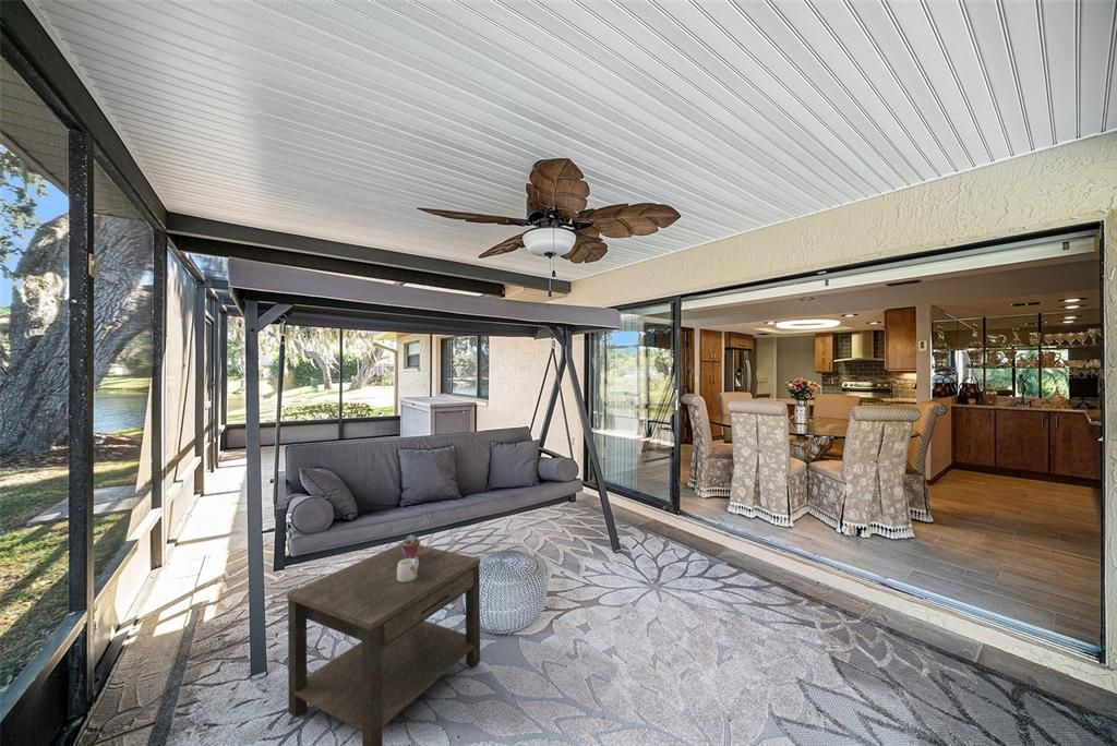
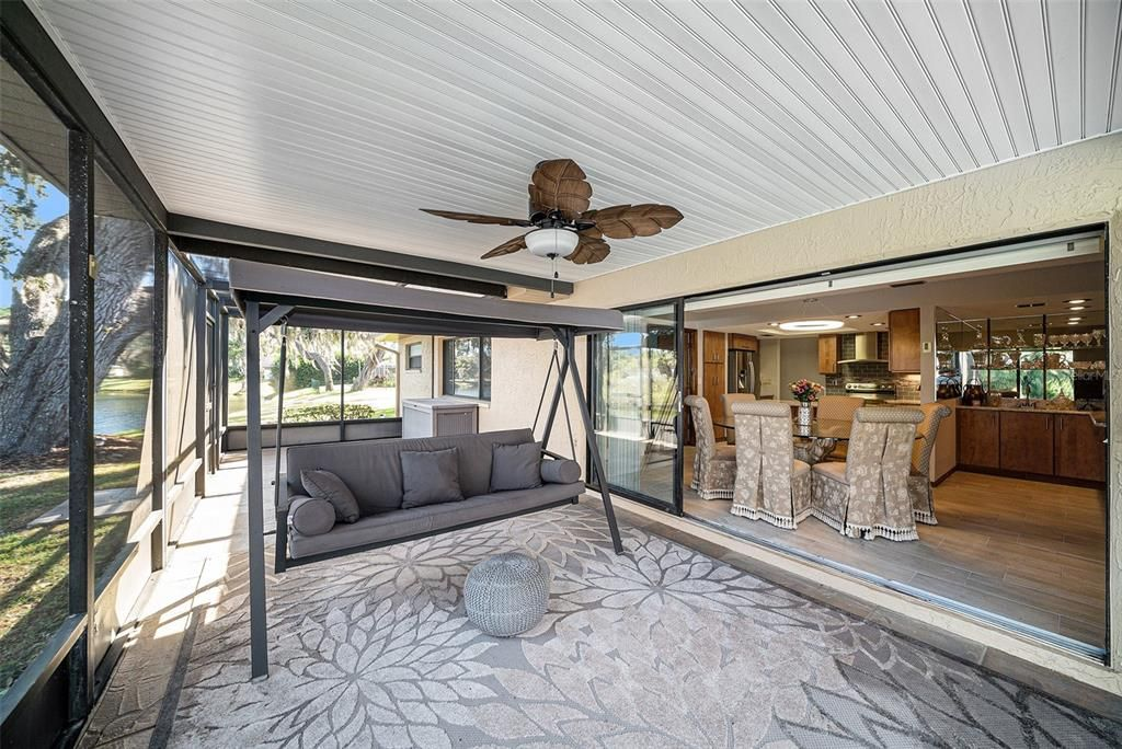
- mug (409, 567)
- potted succulent (410, 545)
- side table (393, 630)
